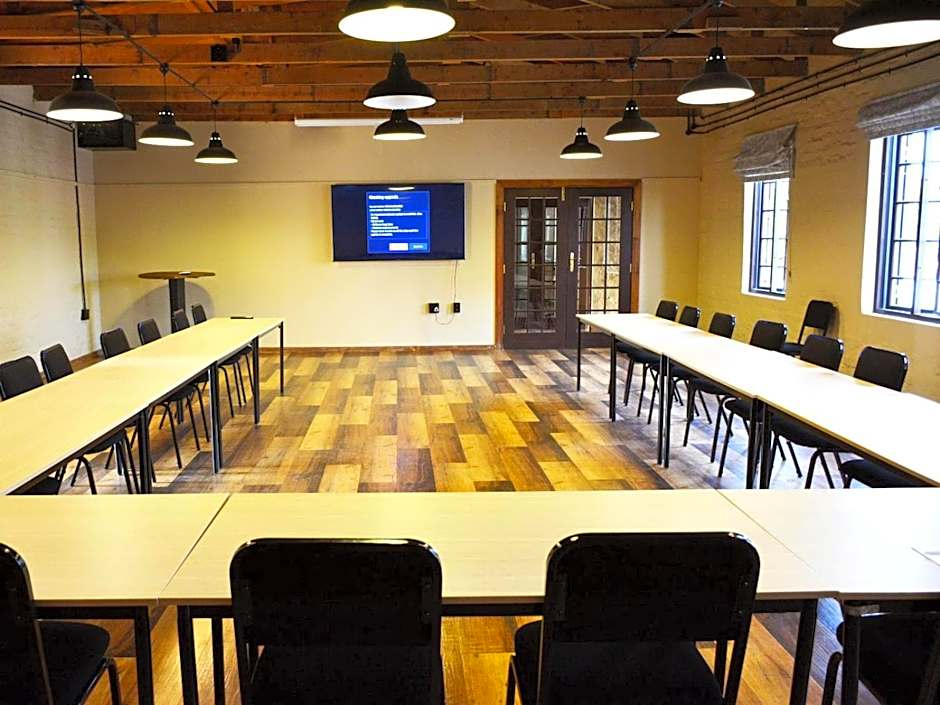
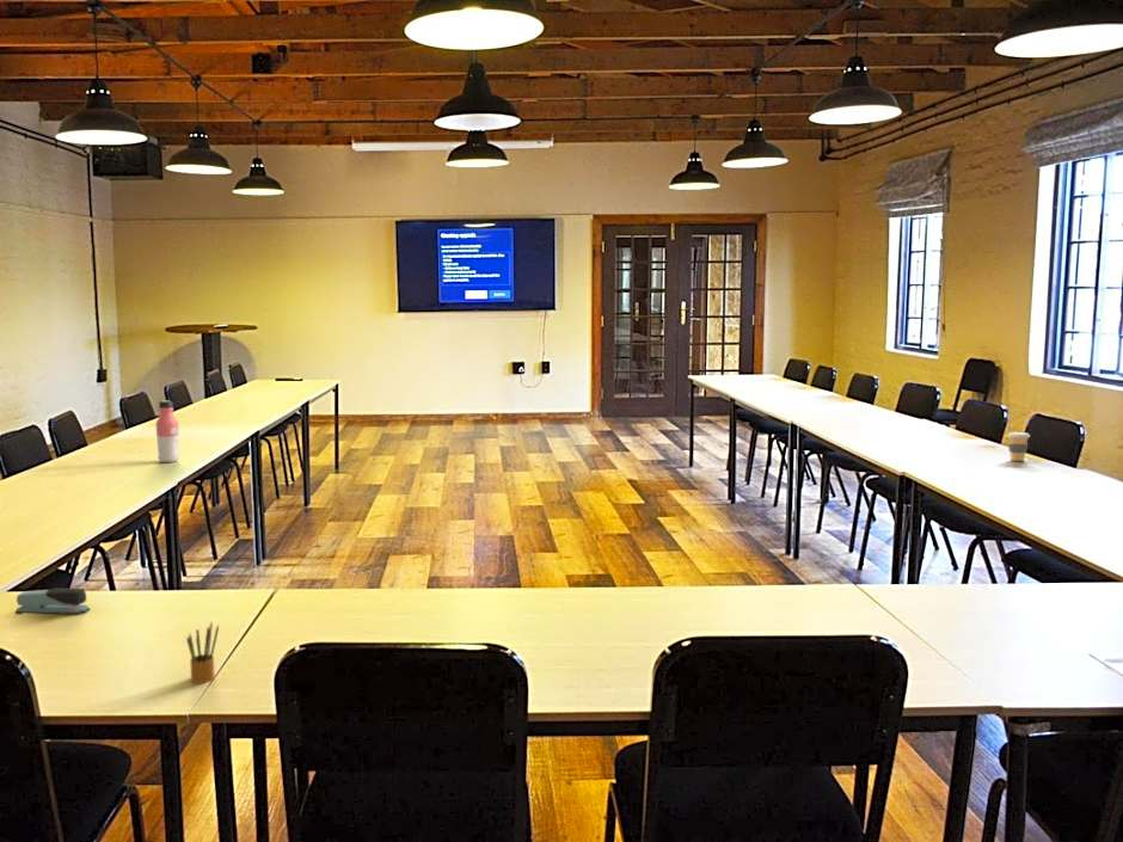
+ coffee cup (1018, 447)
+ stapler (51, 600)
+ pencil box (202, 654)
+ water bottle (167, 431)
